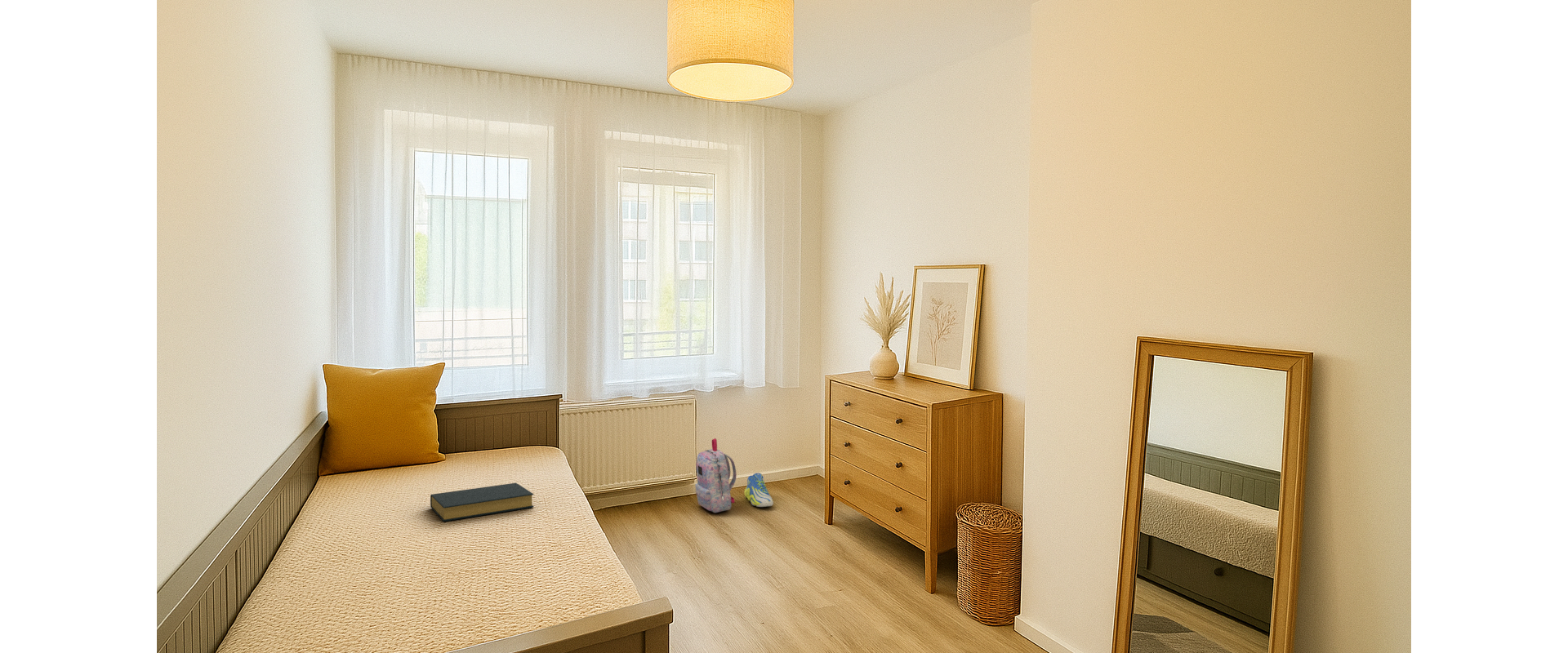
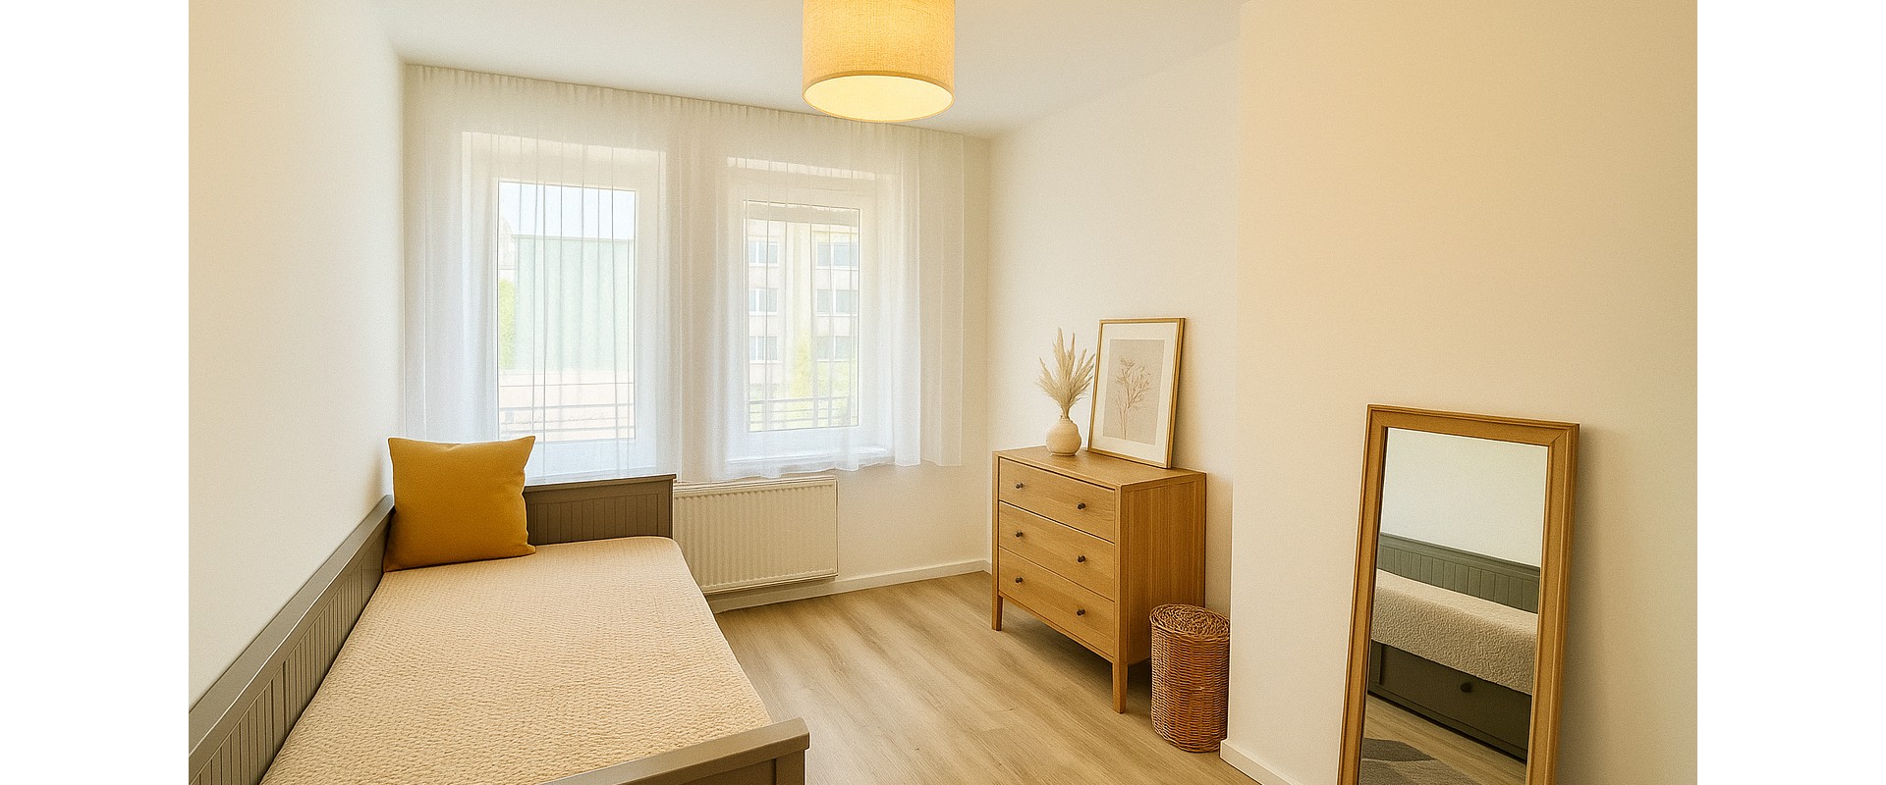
- backpack (716, 473)
- sneaker (757, 489)
- hardback book (482, 500)
